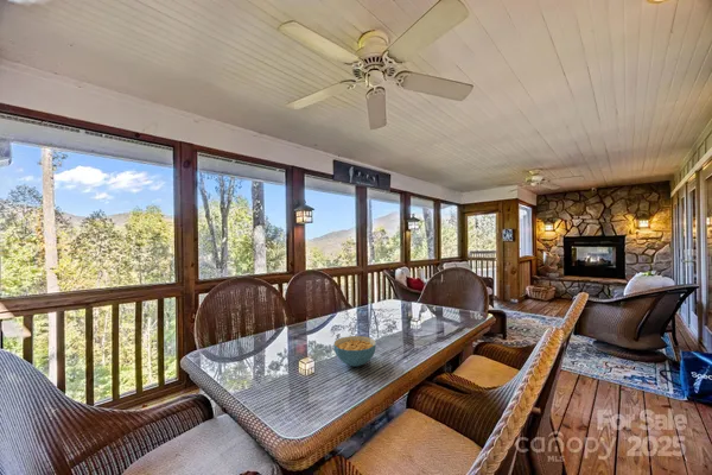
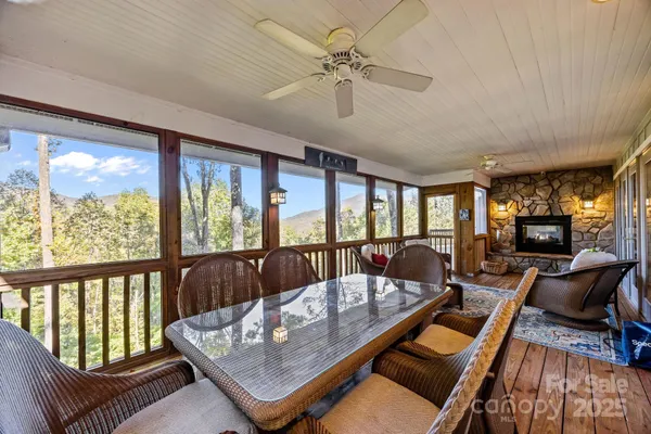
- cereal bowl (355, 353)
